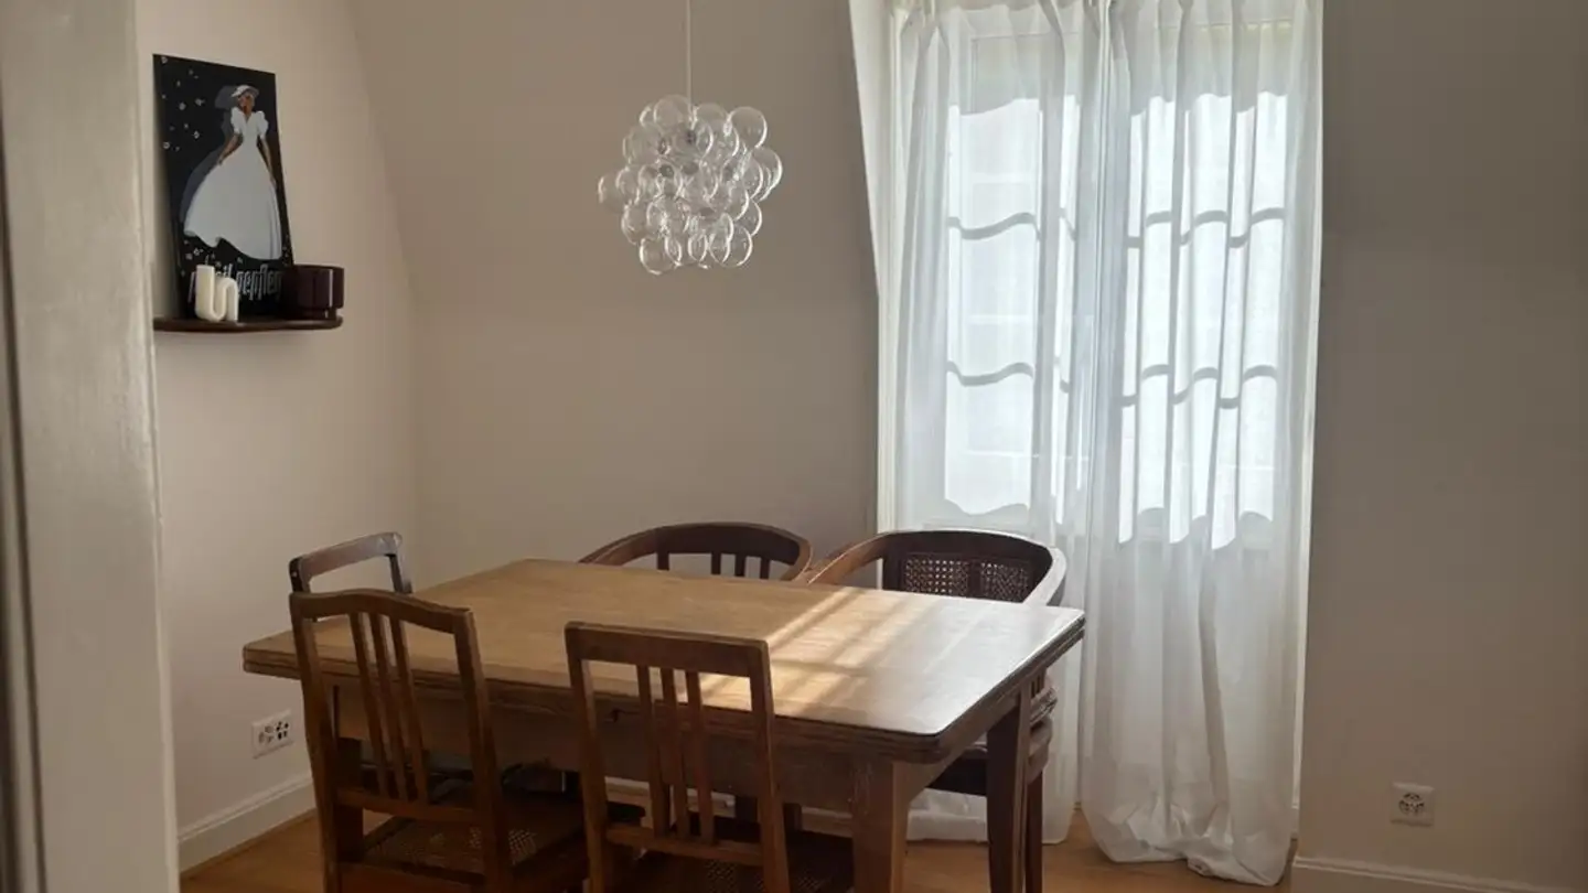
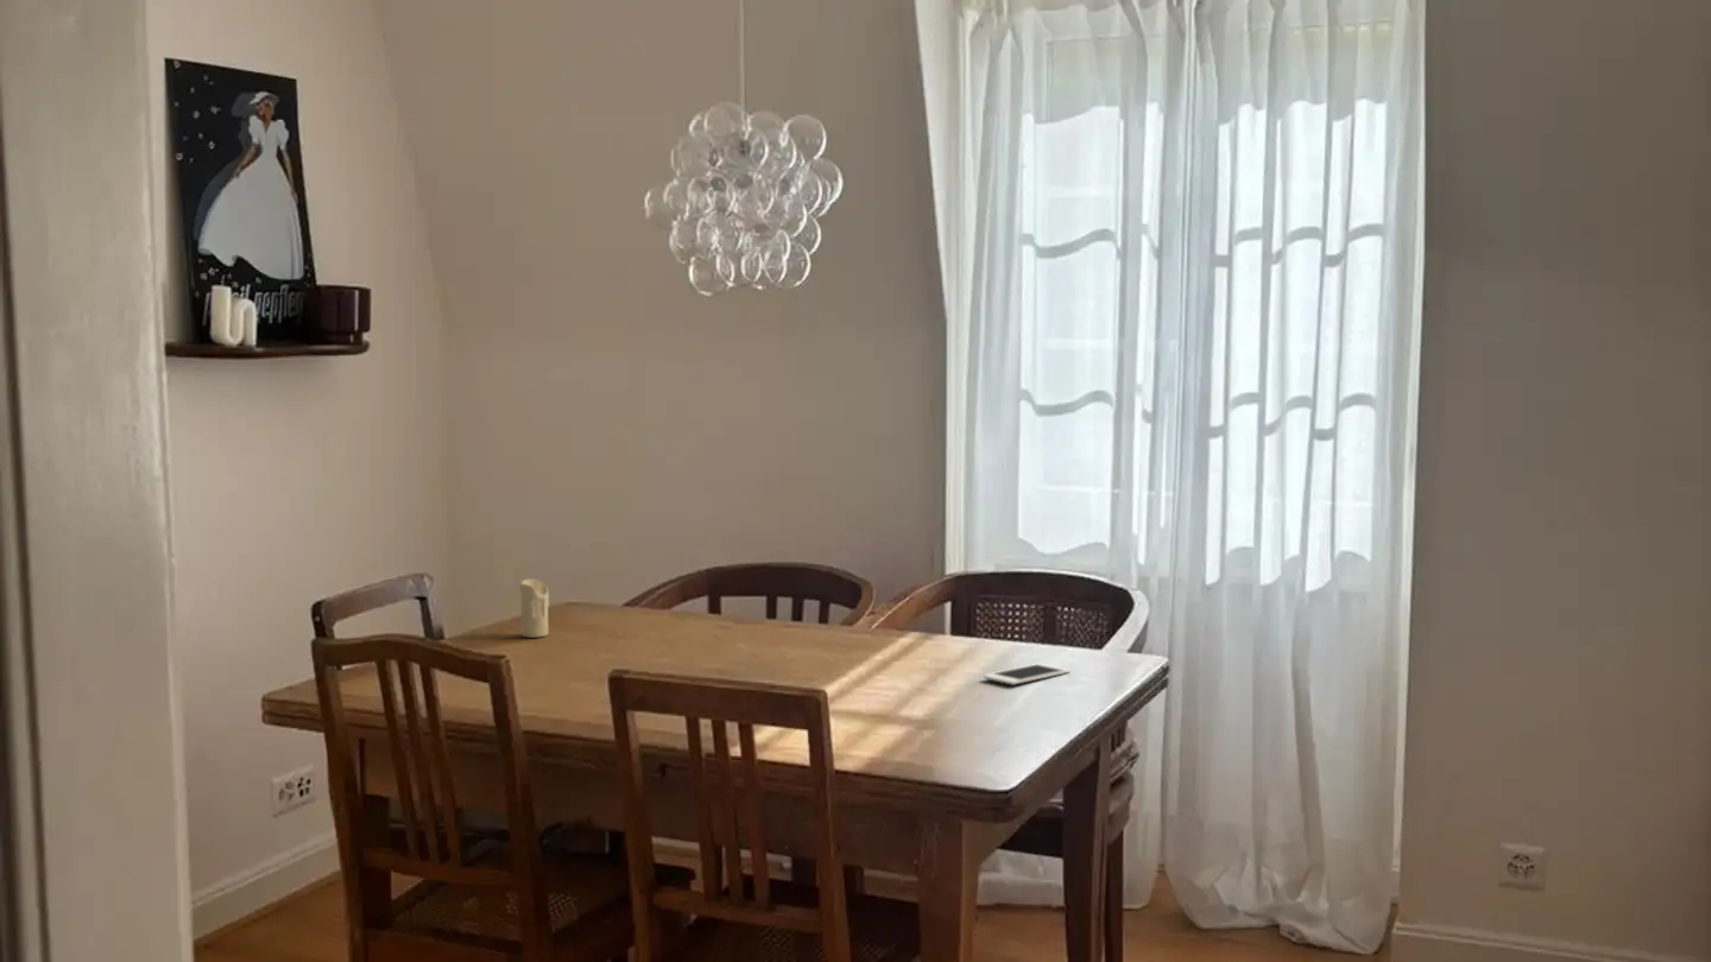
+ cell phone (1027, 673)
+ candle (535, 607)
